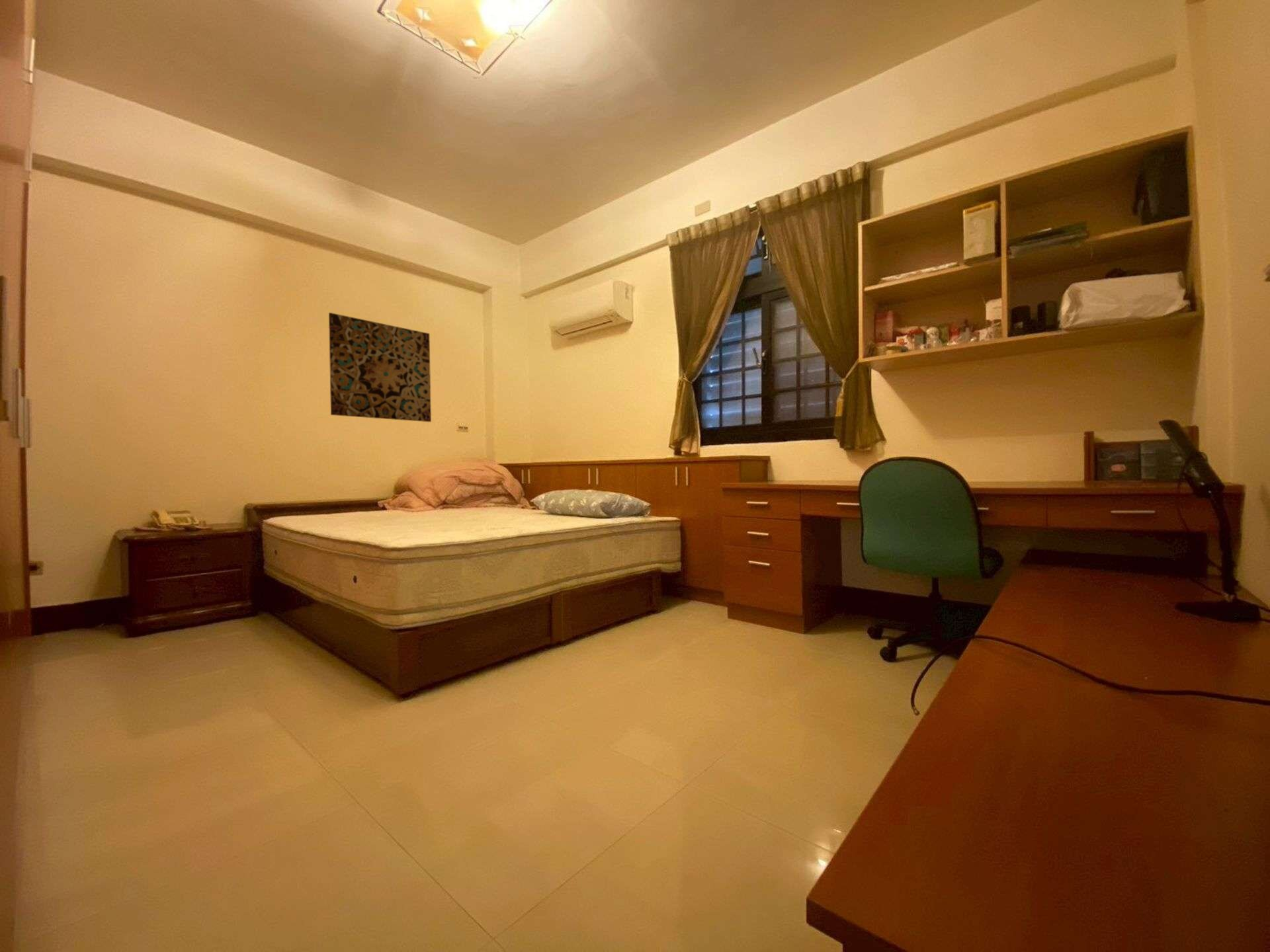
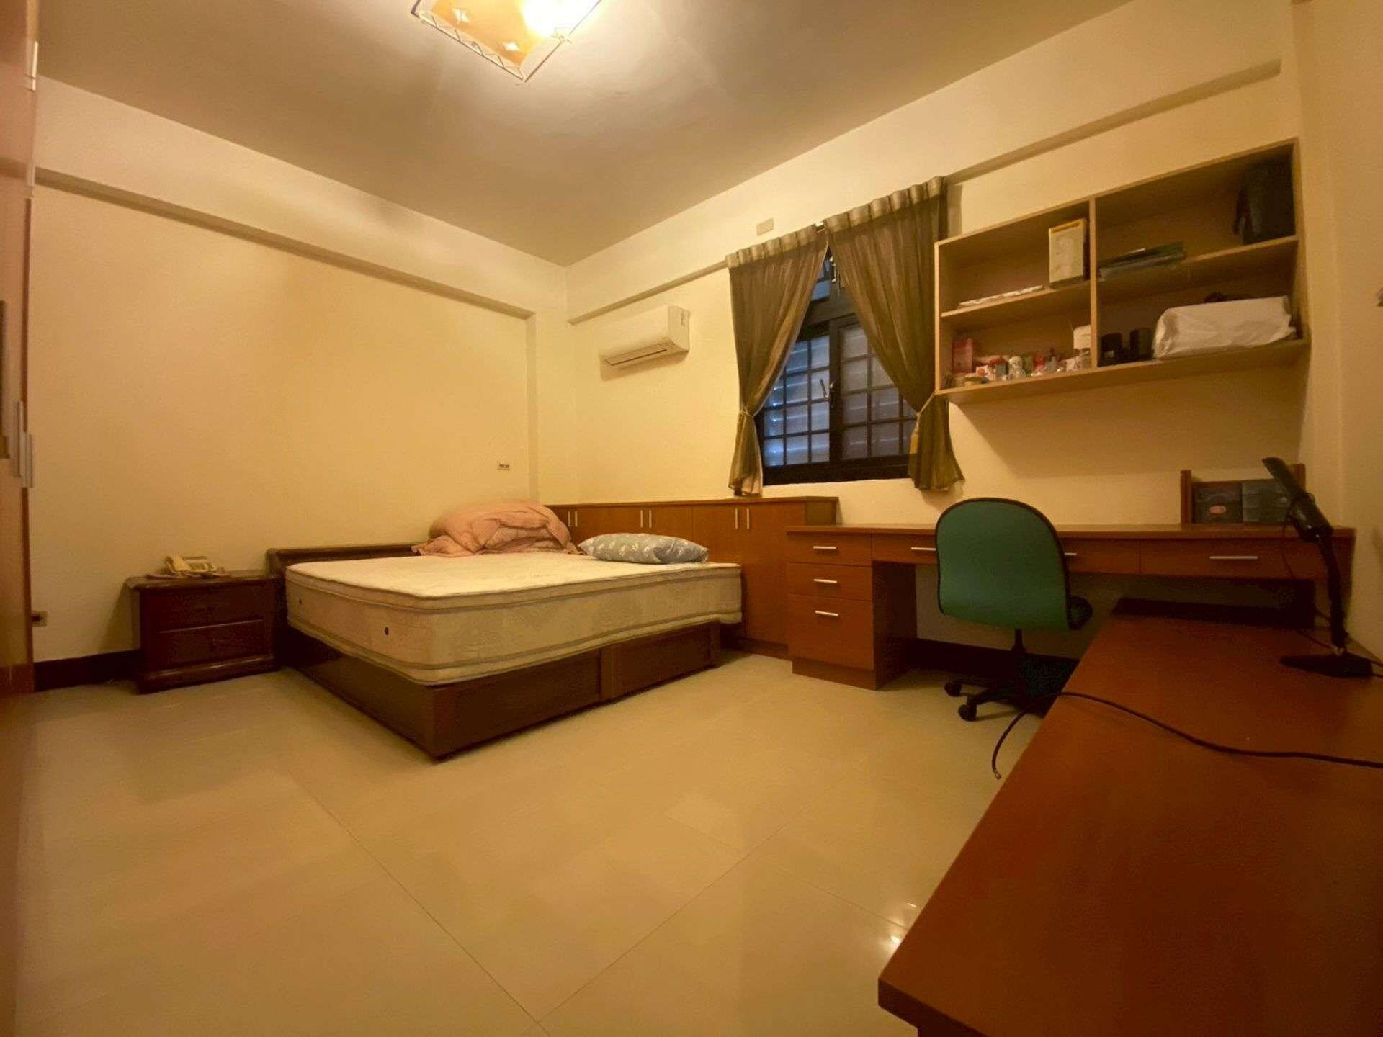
- wall art (383, 371)
